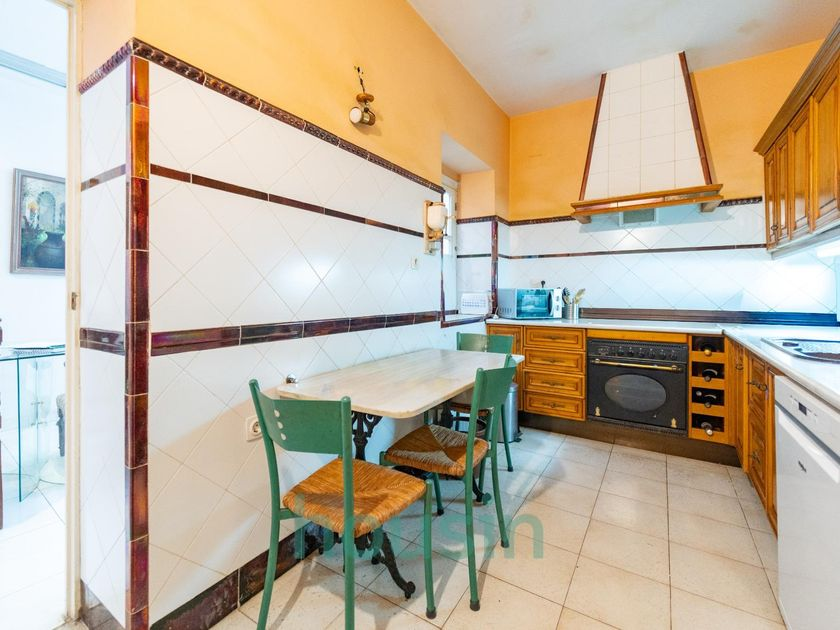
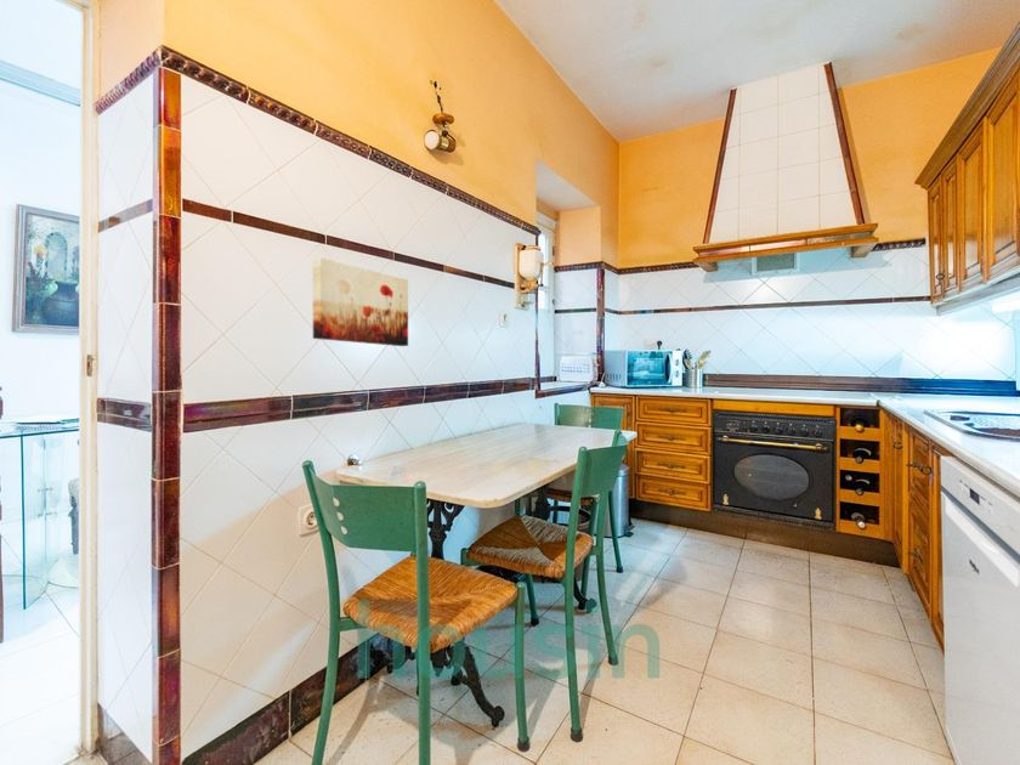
+ wall art (364, 306)
